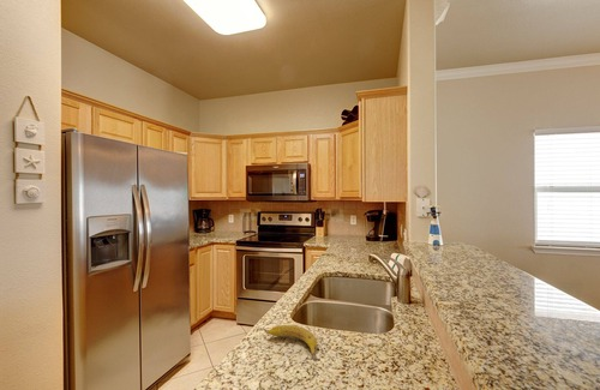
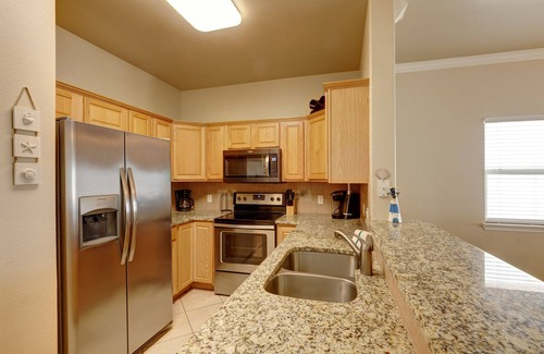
- fruit (295, 336)
